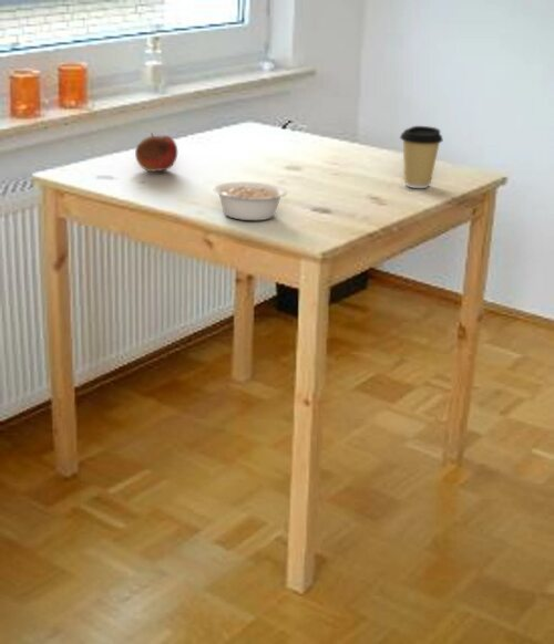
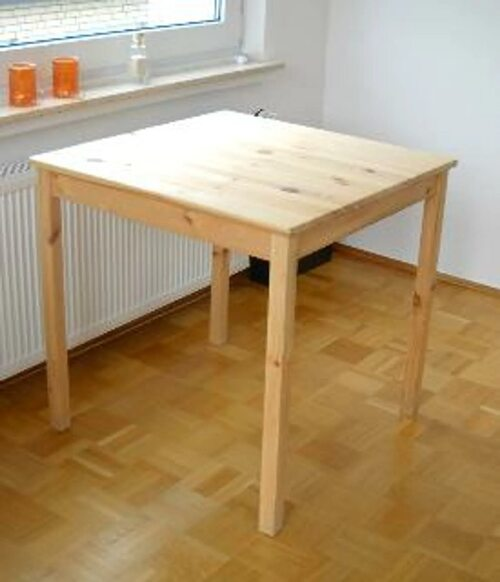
- fruit (156, 152)
- legume (252, 199)
- coffee cup (419, 157)
